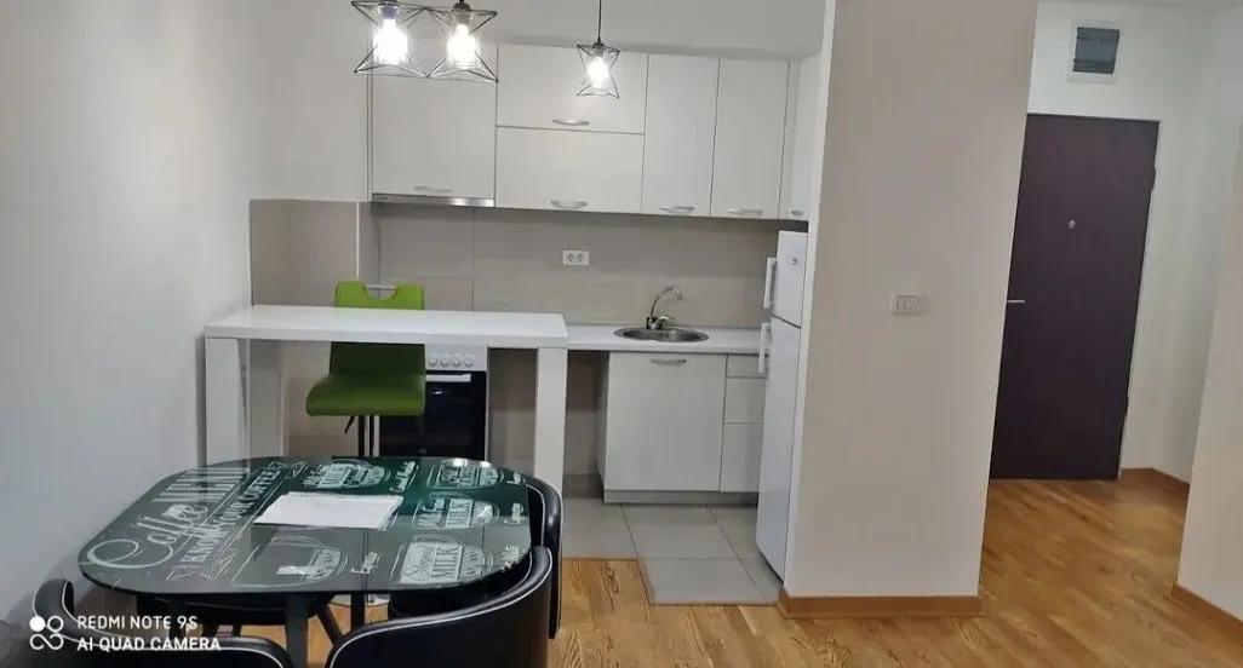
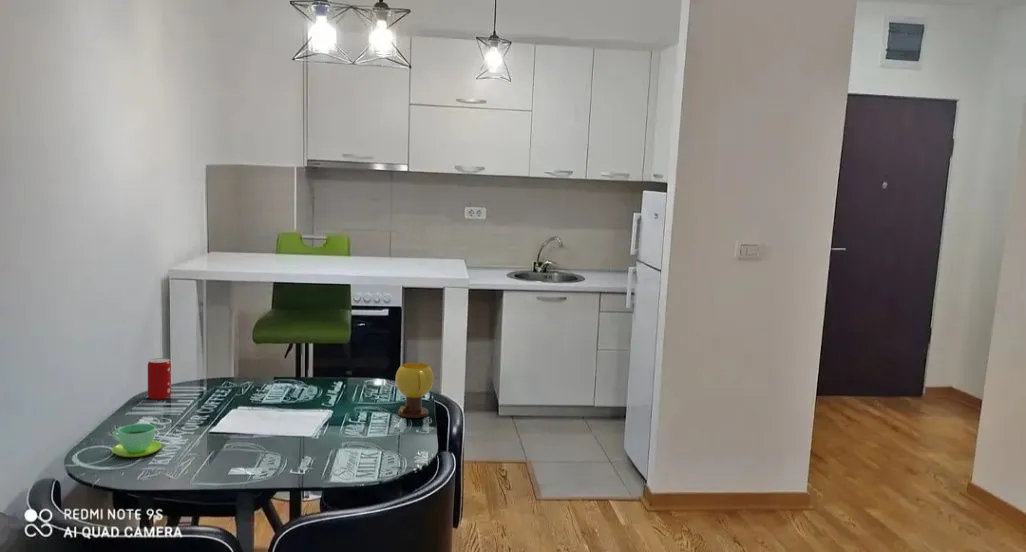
+ beverage can (159, 379)
+ mug (414, 389)
+ cup (136, 440)
